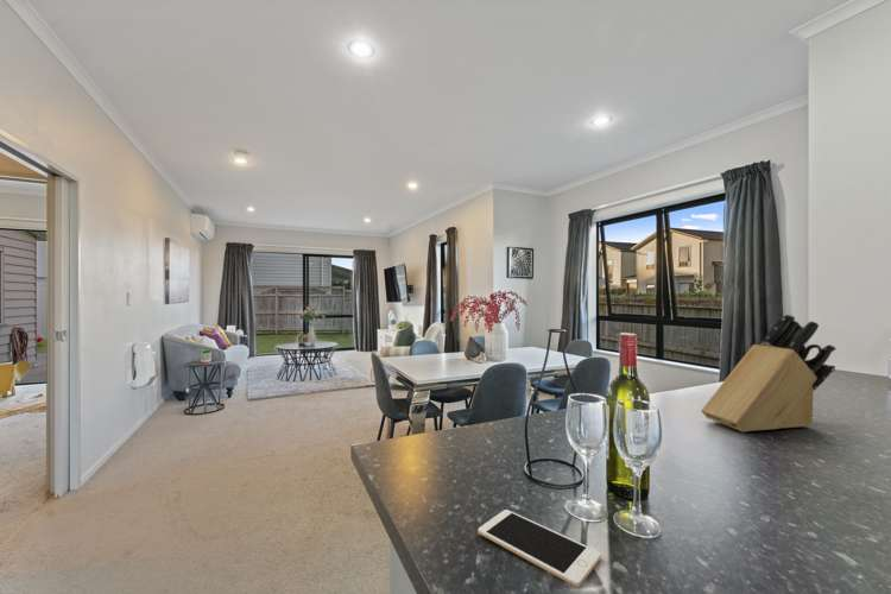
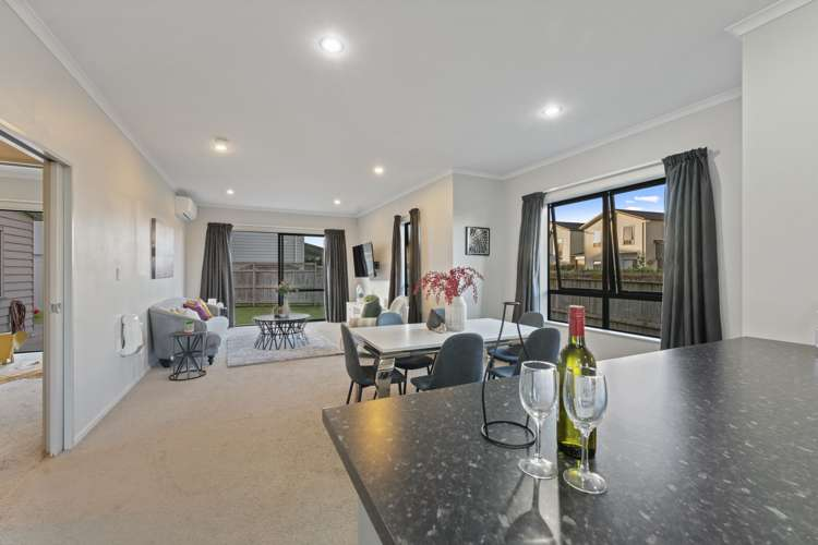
- cell phone (536, 542)
- knife block (769, 368)
